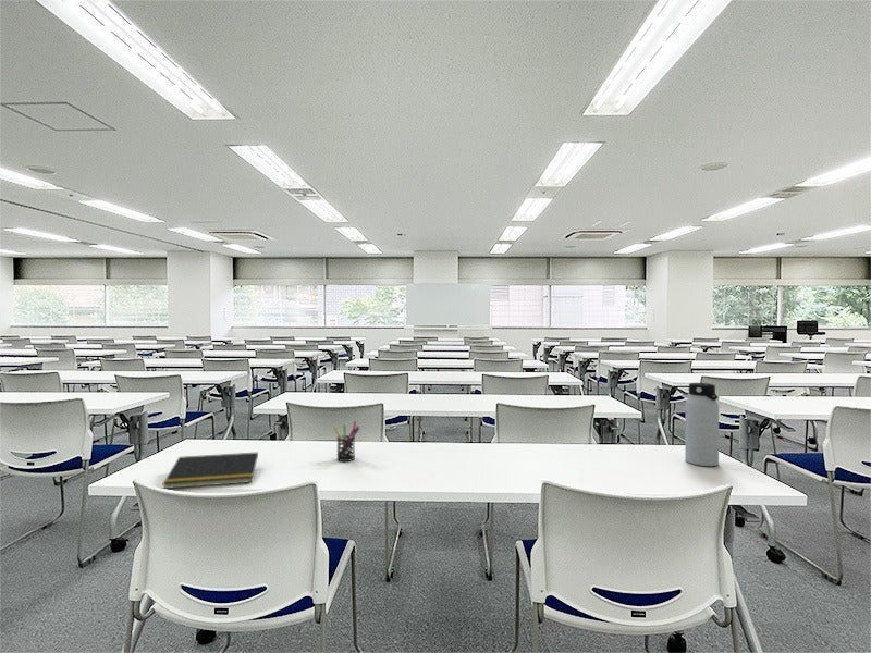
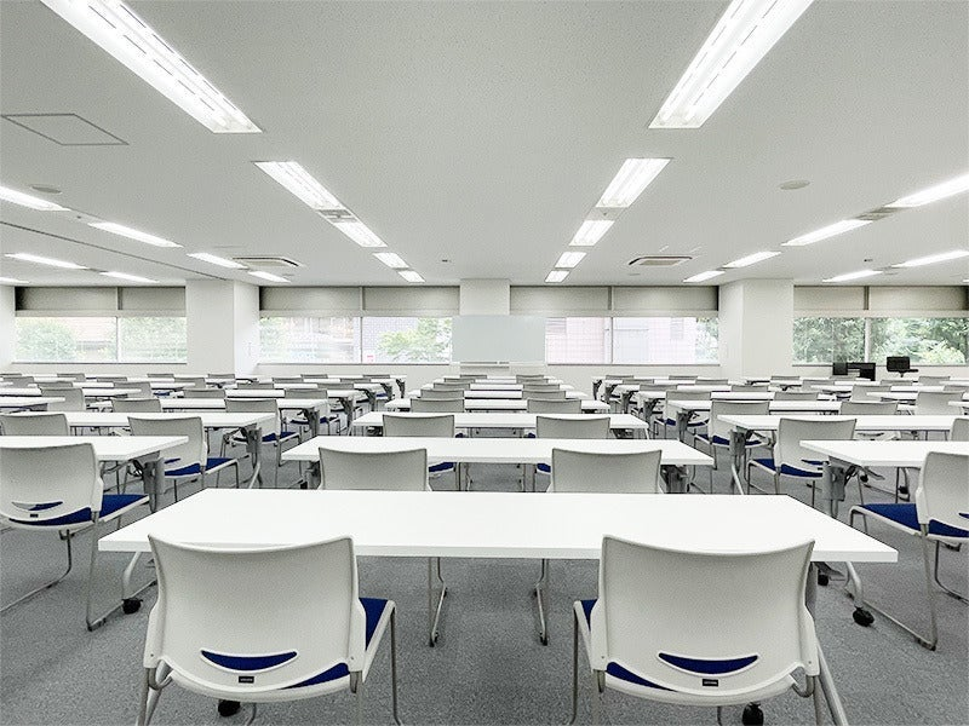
- pen holder (346, 440)
- water bottle (701, 422)
- notepad (213, 468)
